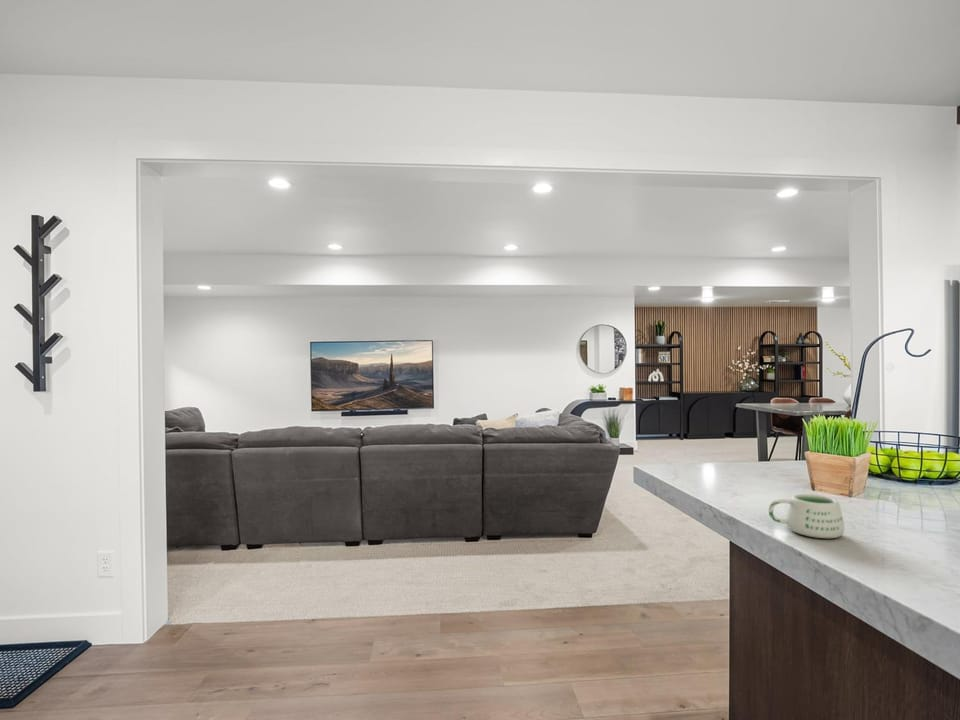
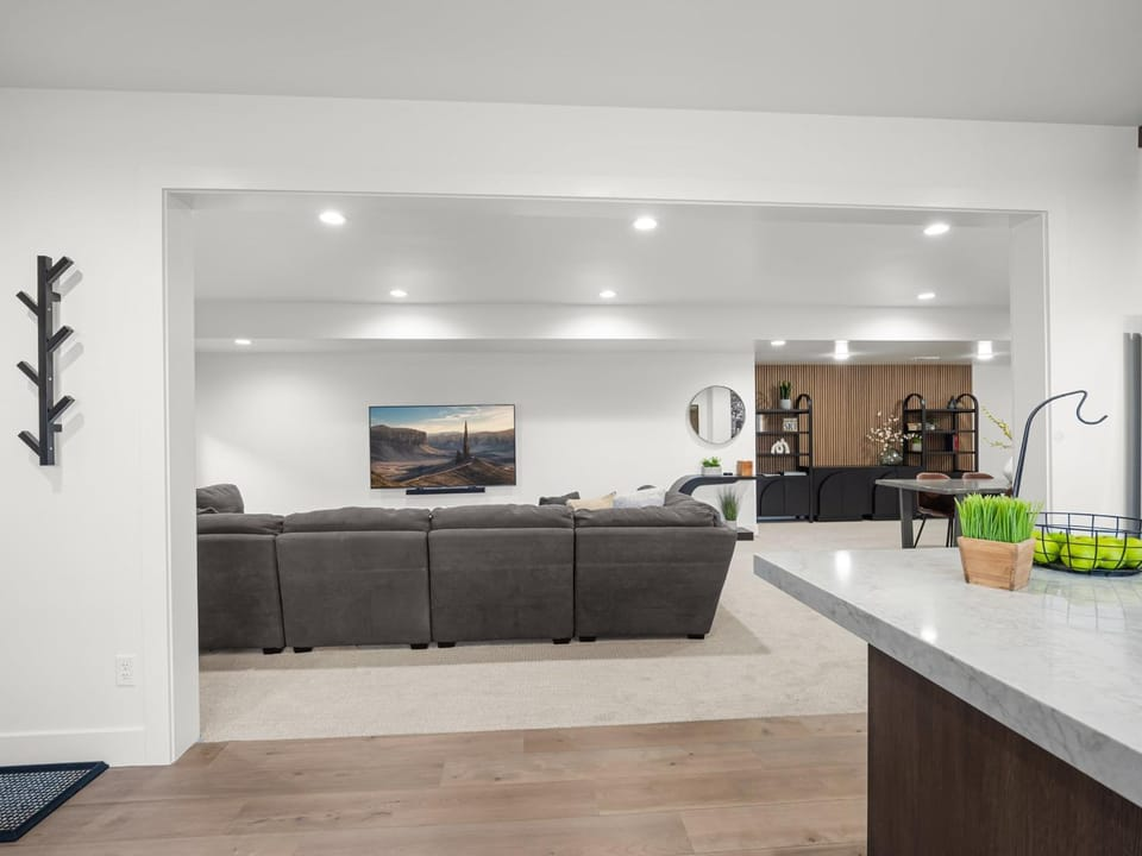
- mug (805, 514)
